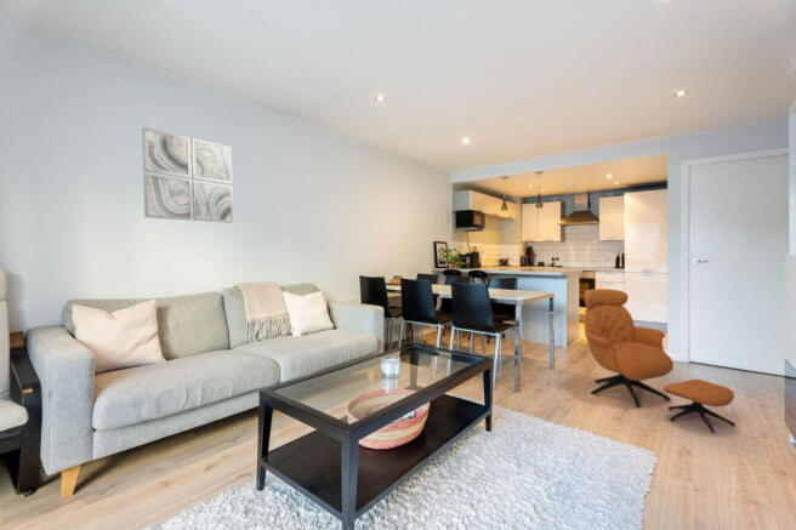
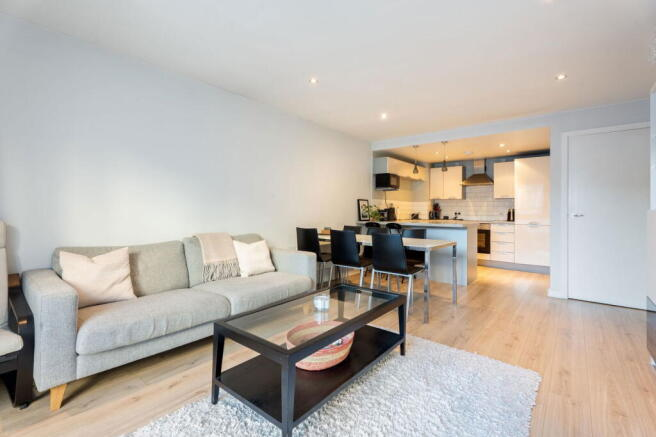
- wall art (189, 179)
- armchair (649, 348)
